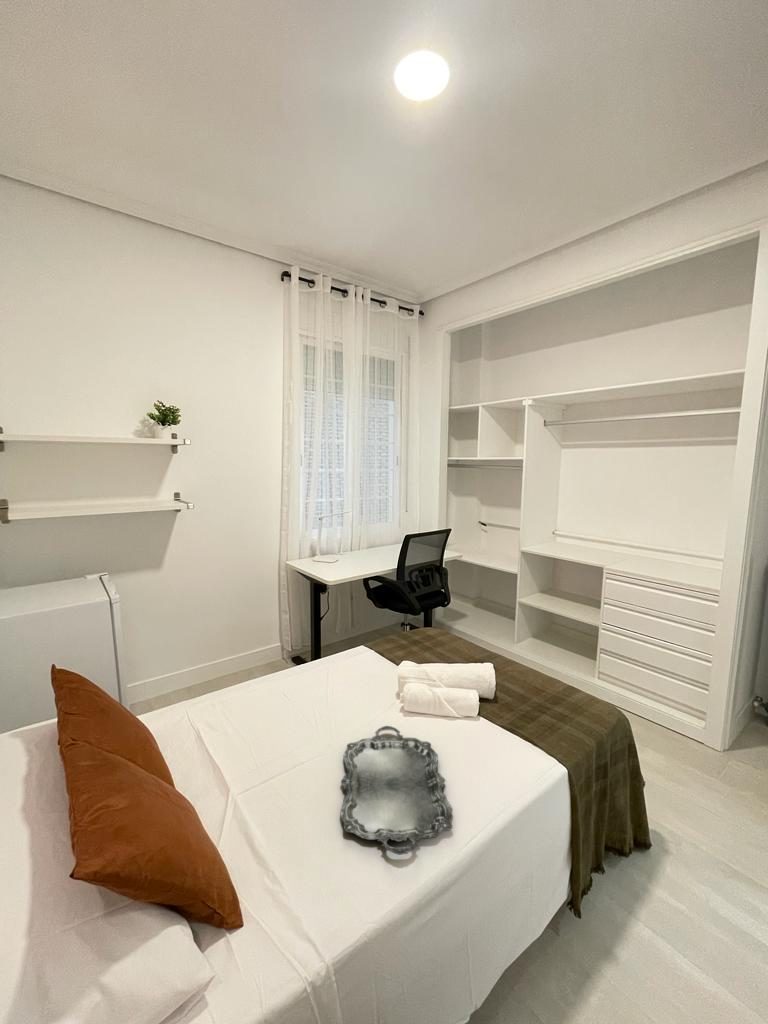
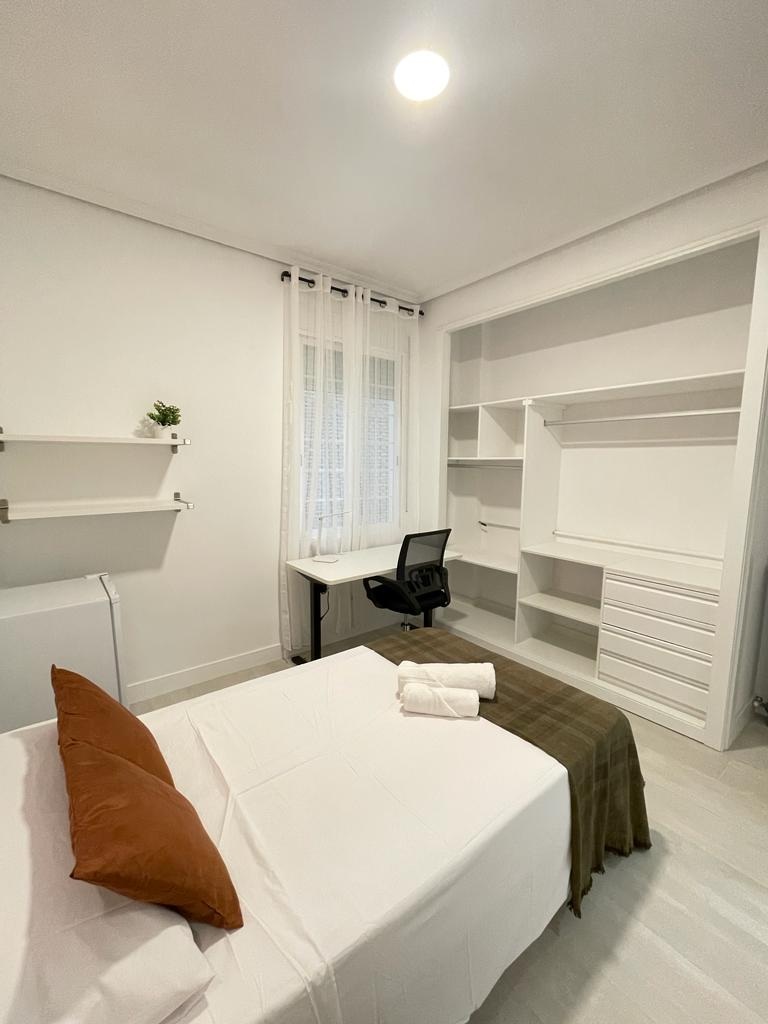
- serving tray (393, 781)
